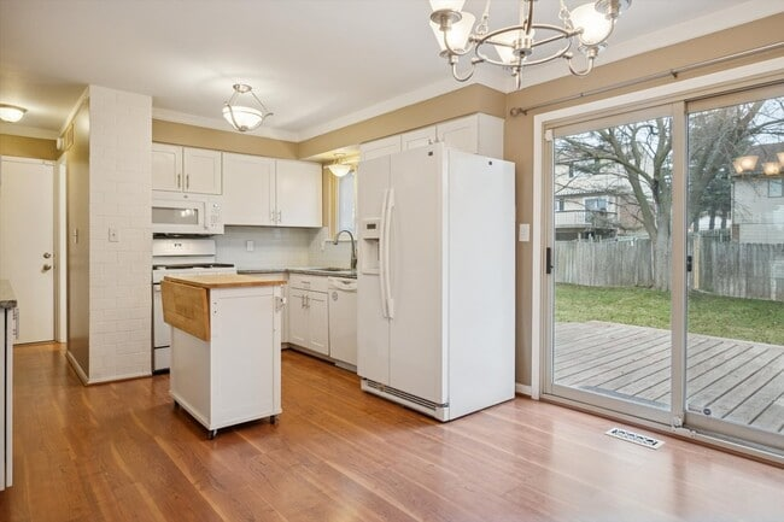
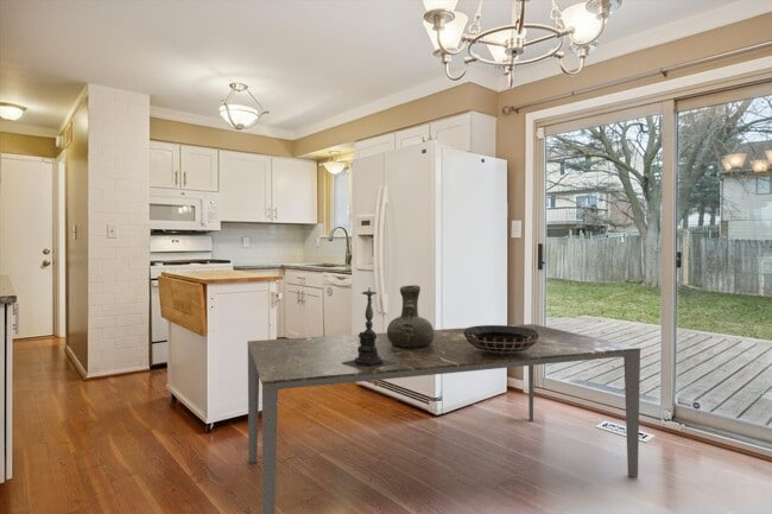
+ decorative bowl (500, 341)
+ candle holder (368, 321)
+ dining table (434, 374)
+ vase (410, 313)
